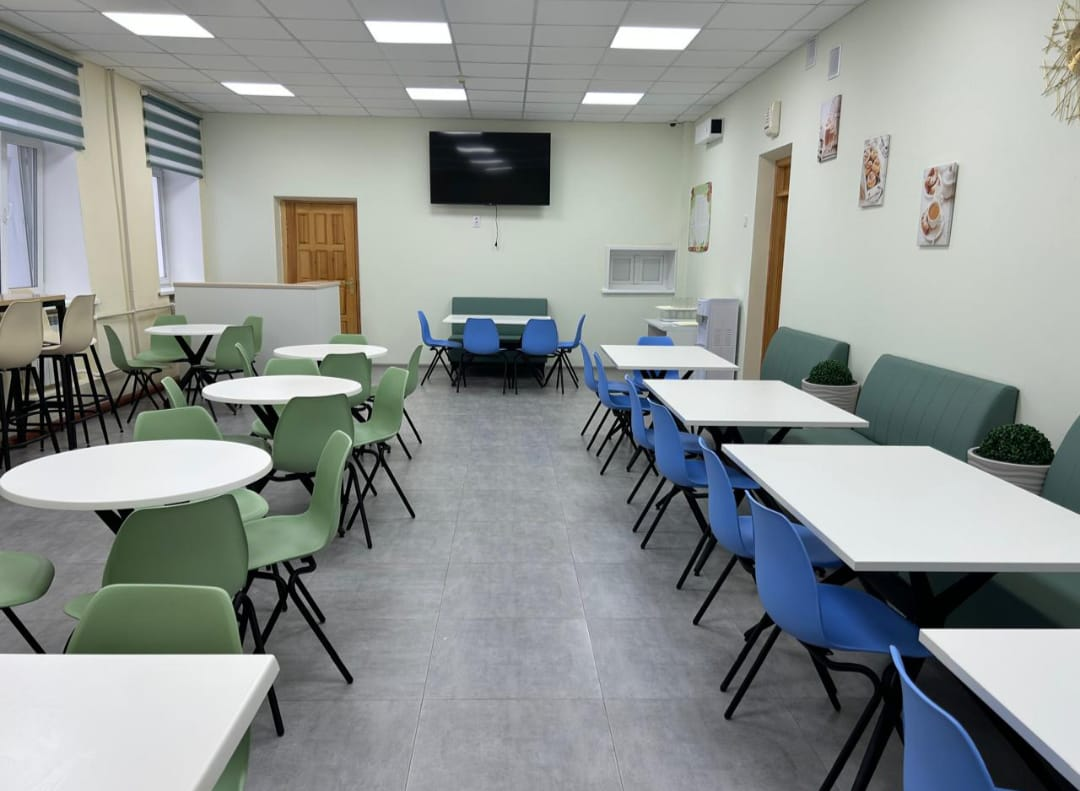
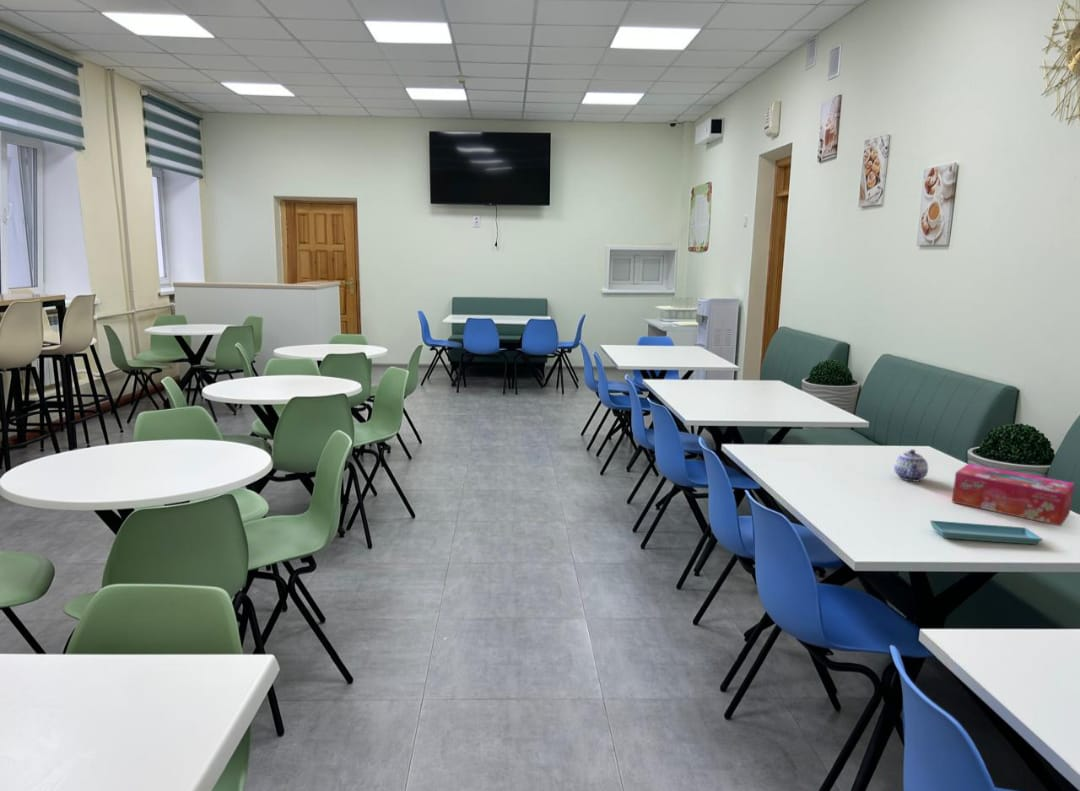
+ tissue box (1011, 492)
+ saucer (984, 532)
+ teapot (911, 464)
